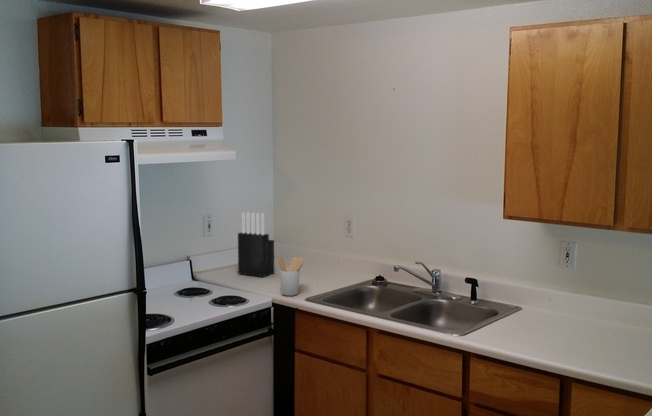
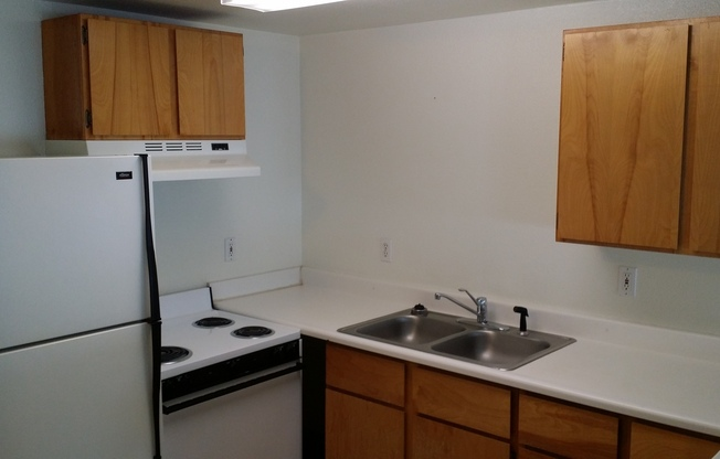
- utensil holder (292, 275)
- knife block (257, 243)
